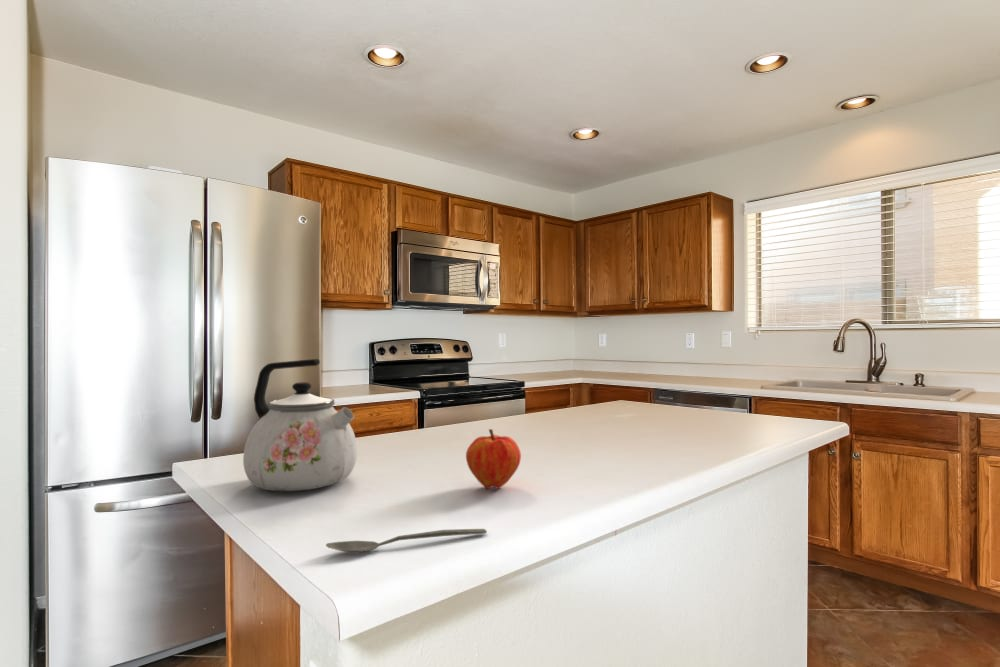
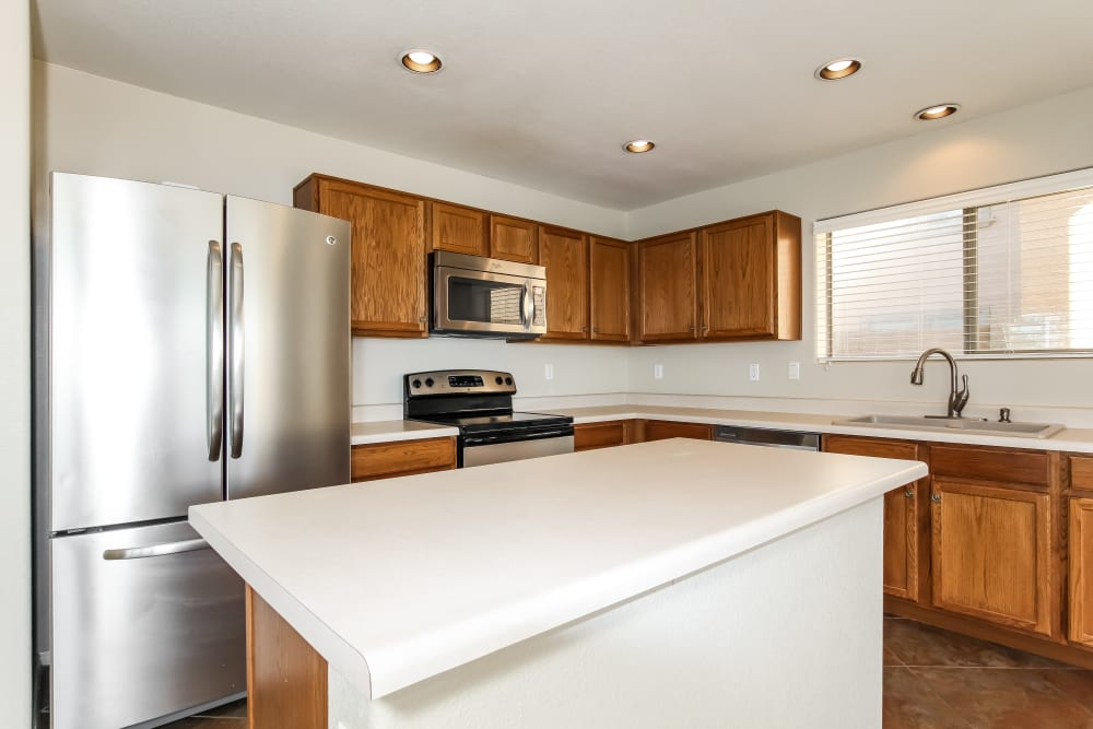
- fruit (493, 457)
- spoon (410, 538)
- kettle (303, 420)
